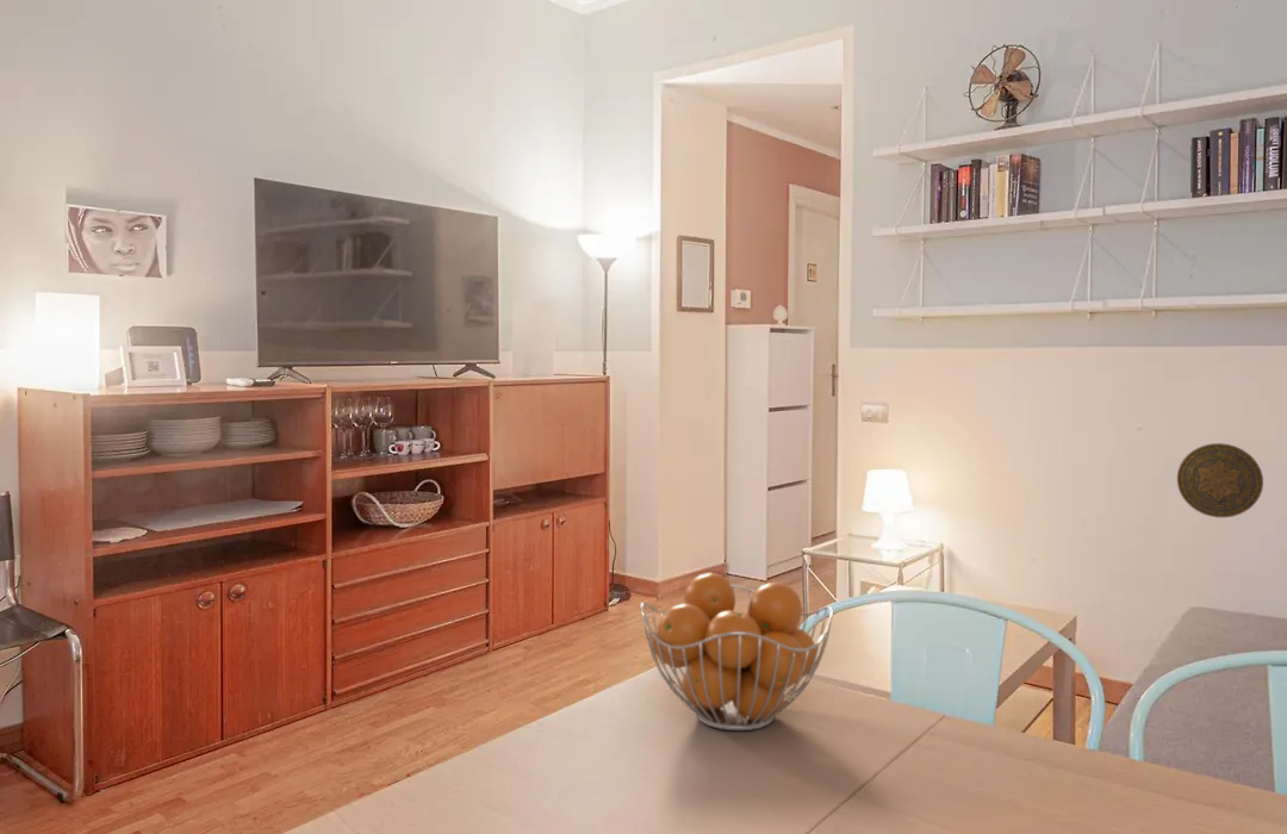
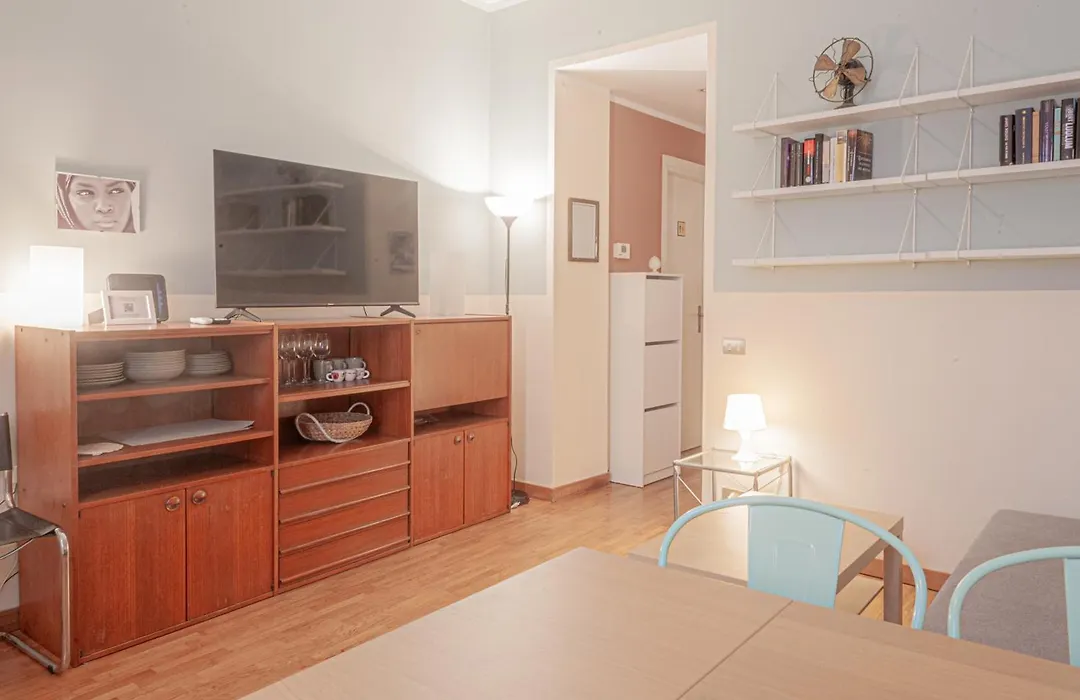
- decorative plate (1218, 480)
- fruit basket (735, 647)
